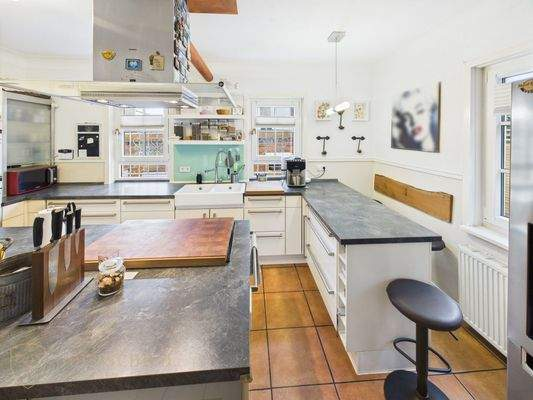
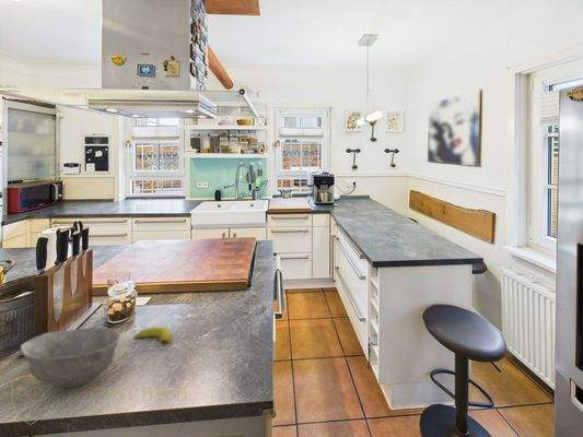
+ bowl (72, 359)
+ banana (155, 334)
